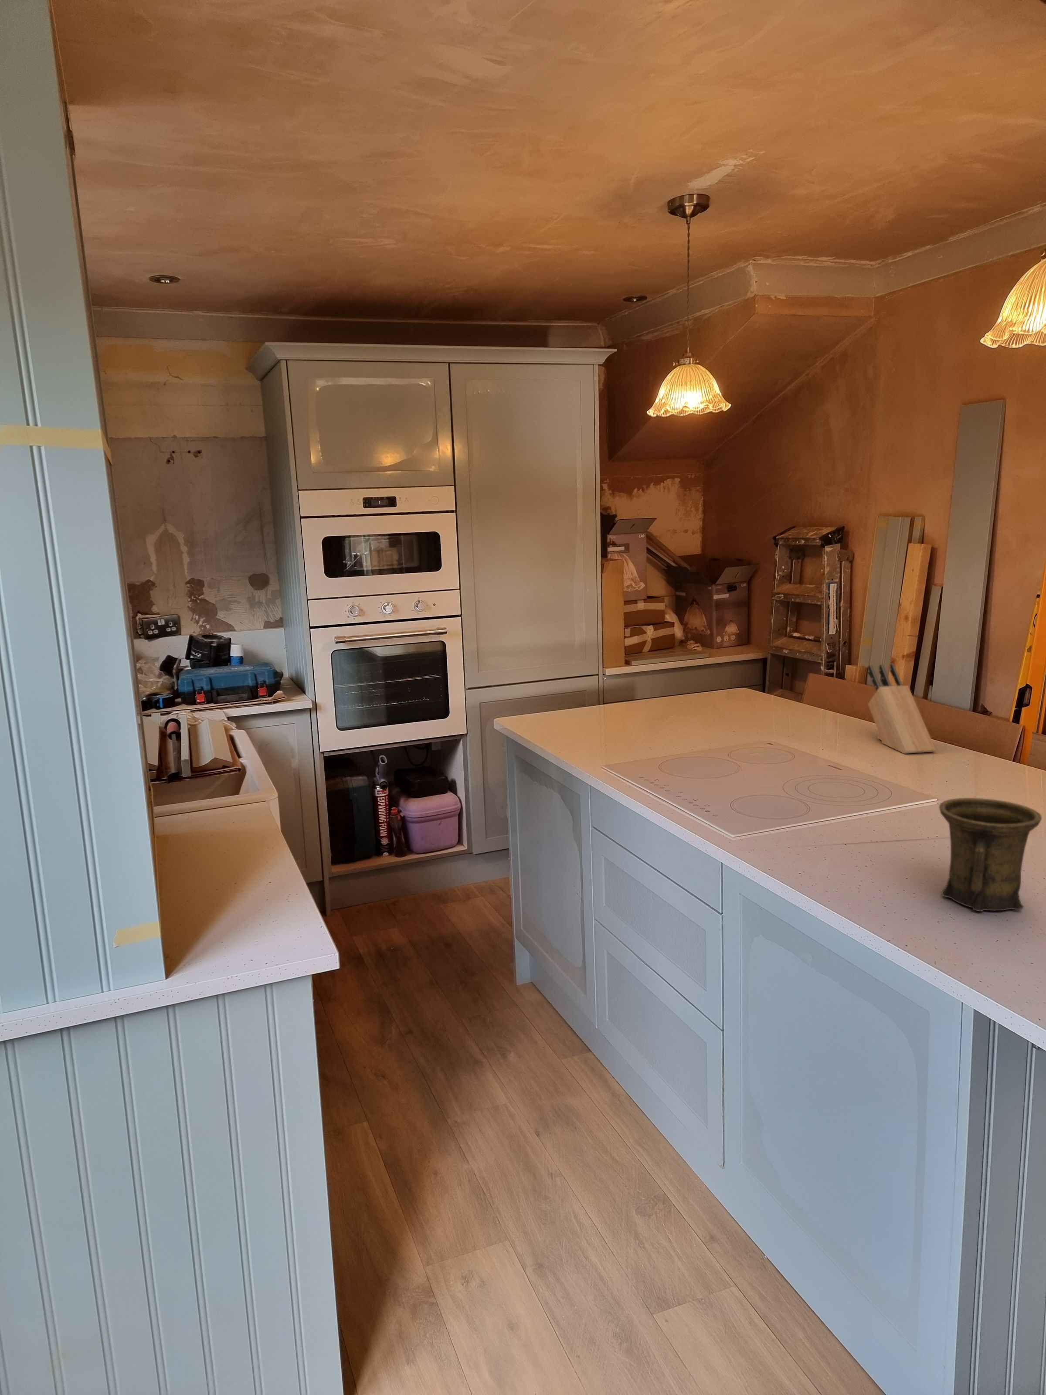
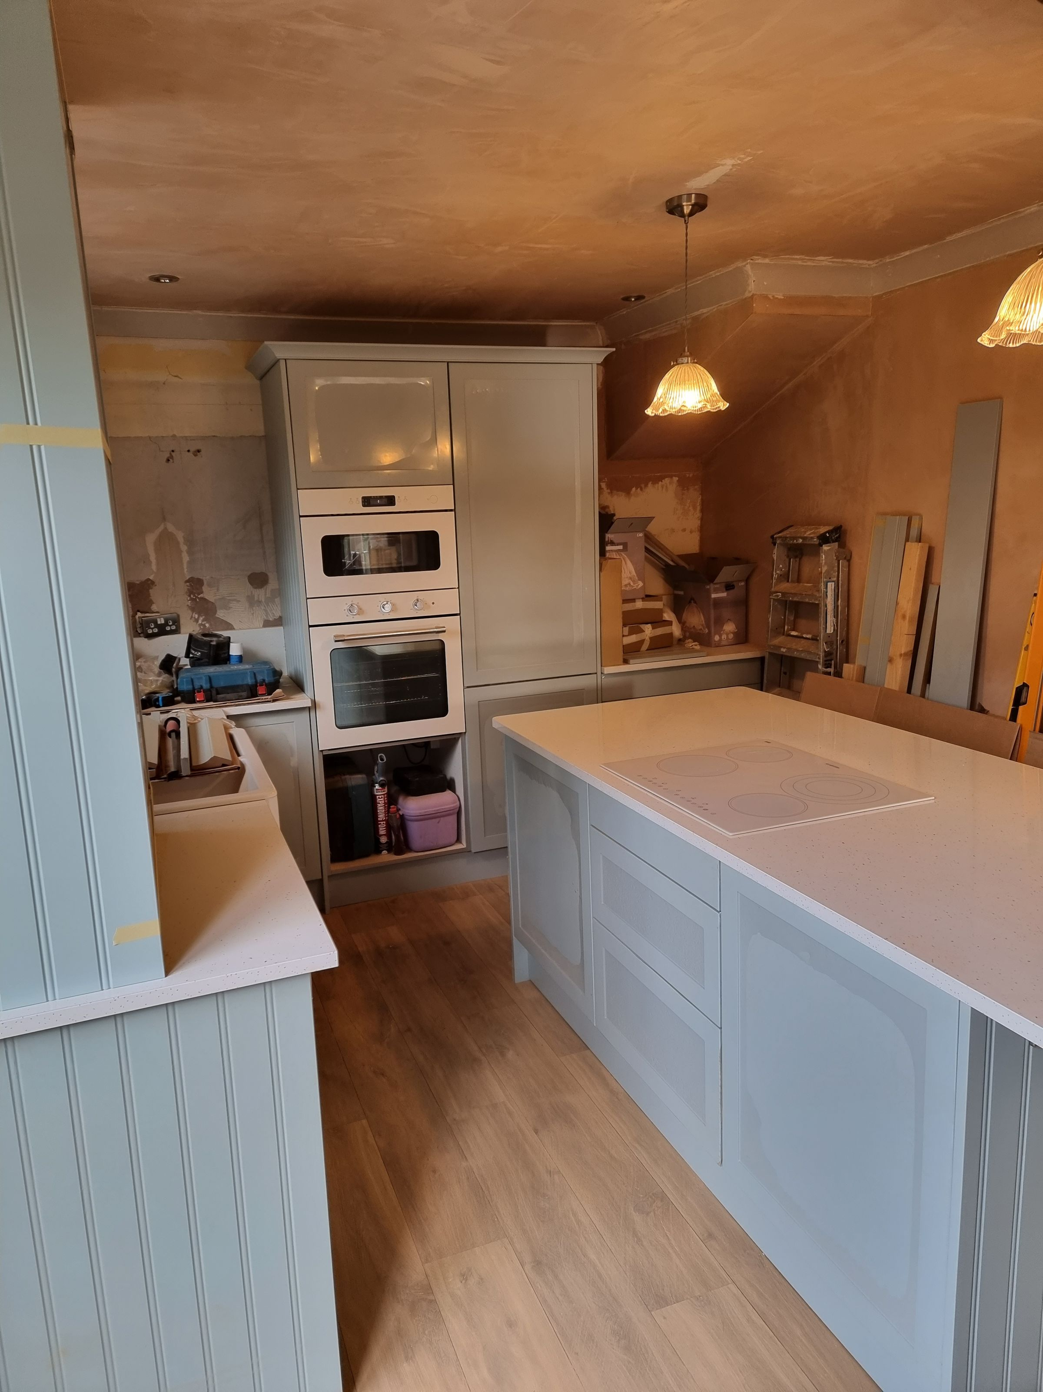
- mug (987, 856)
- knife block (898, 706)
